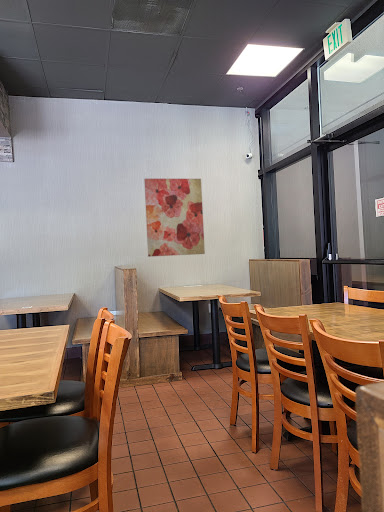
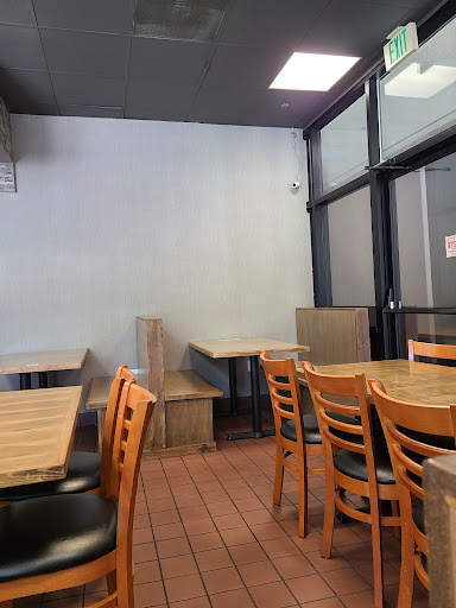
- wall art (175, 217)
